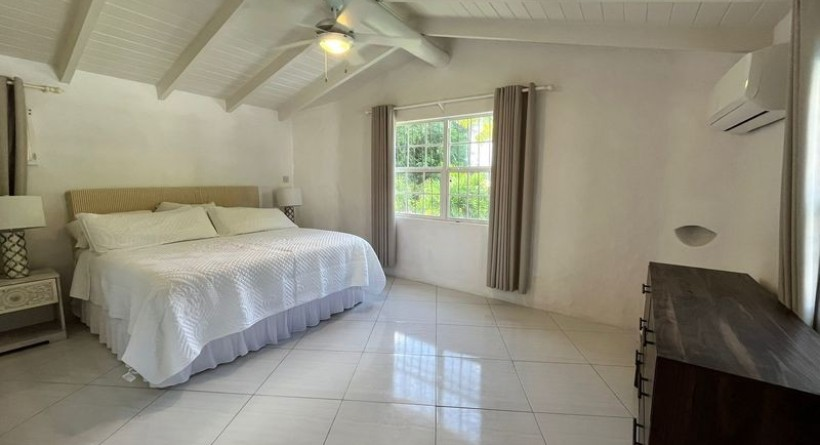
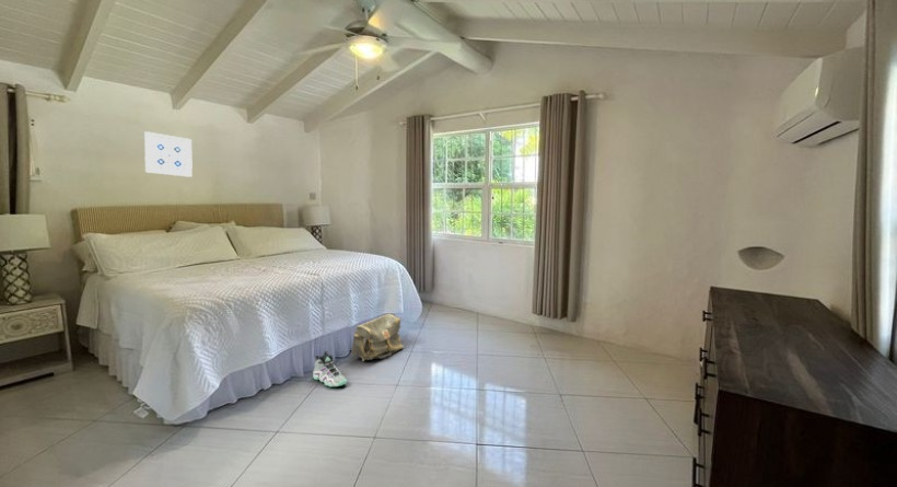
+ sneaker (328, 366)
+ wall art (168, 154)
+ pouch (377, 336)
